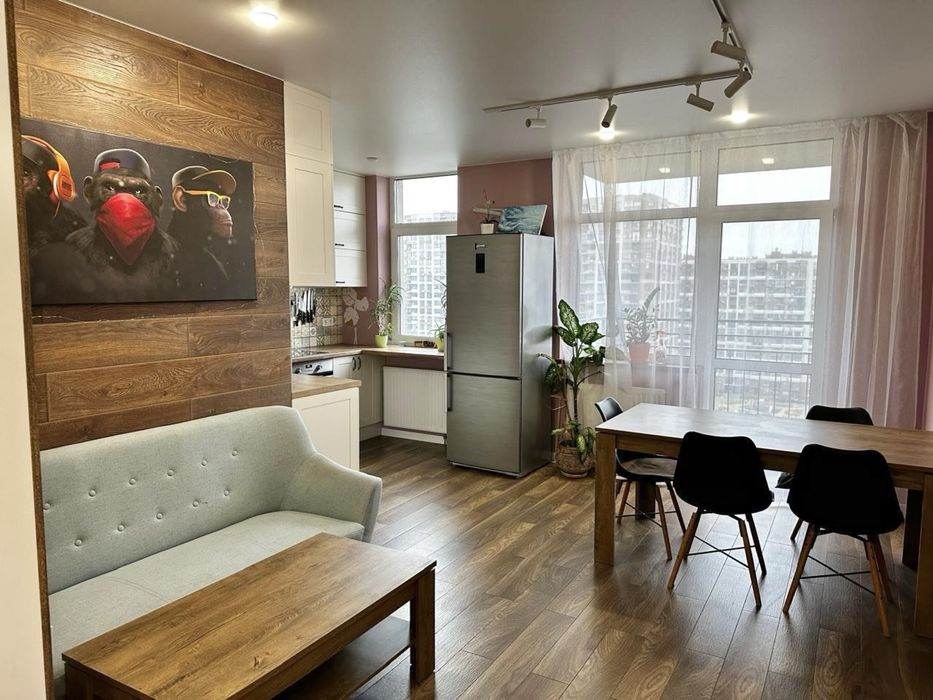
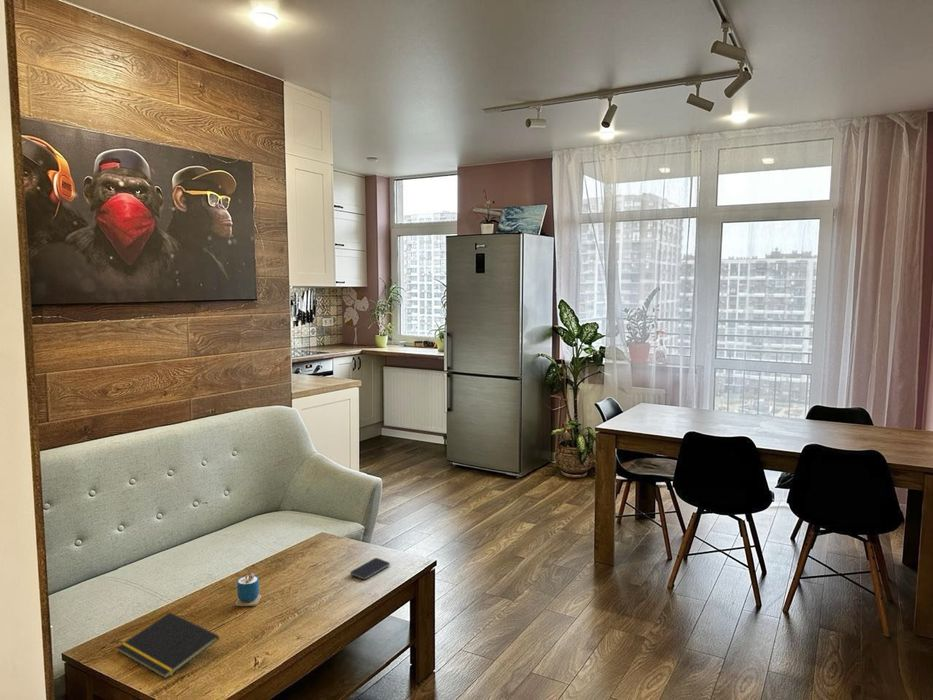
+ notepad (168, 643)
+ cup (248, 583)
+ smartphone (370, 568)
